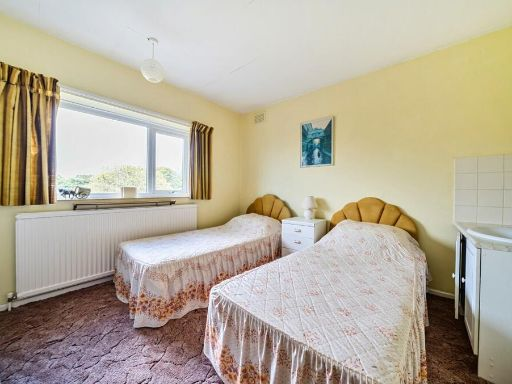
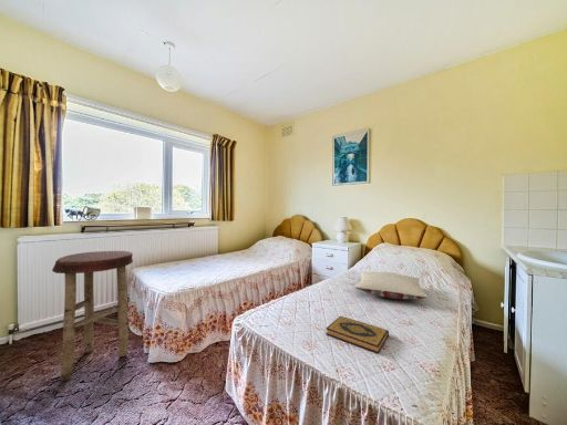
+ pillow (389, 282)
+ stool (93, 308)
+ hardback book (357, 332)
